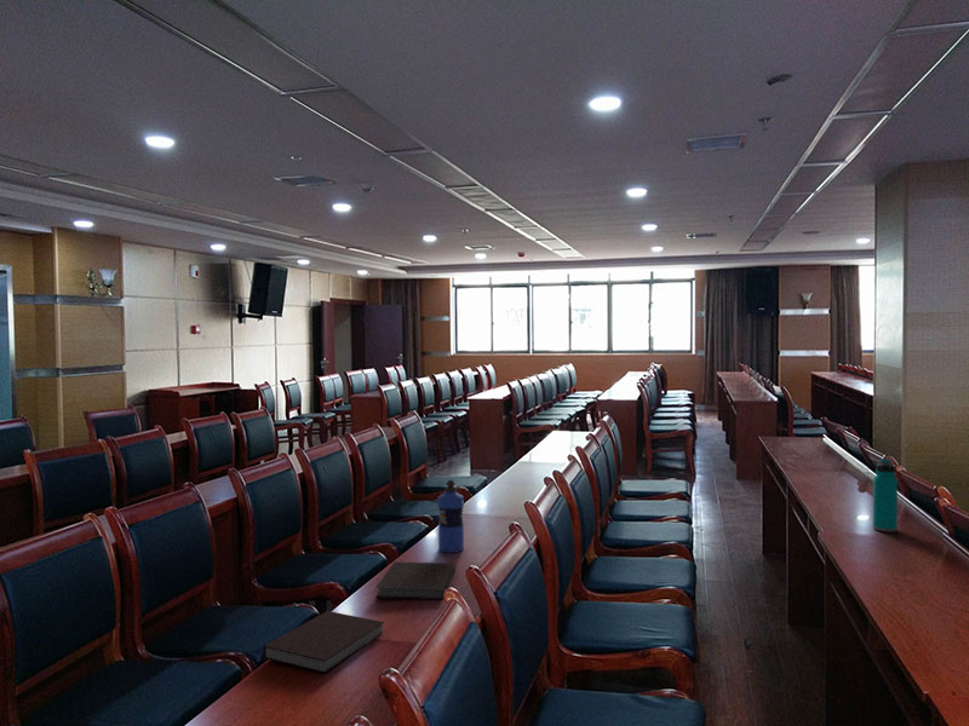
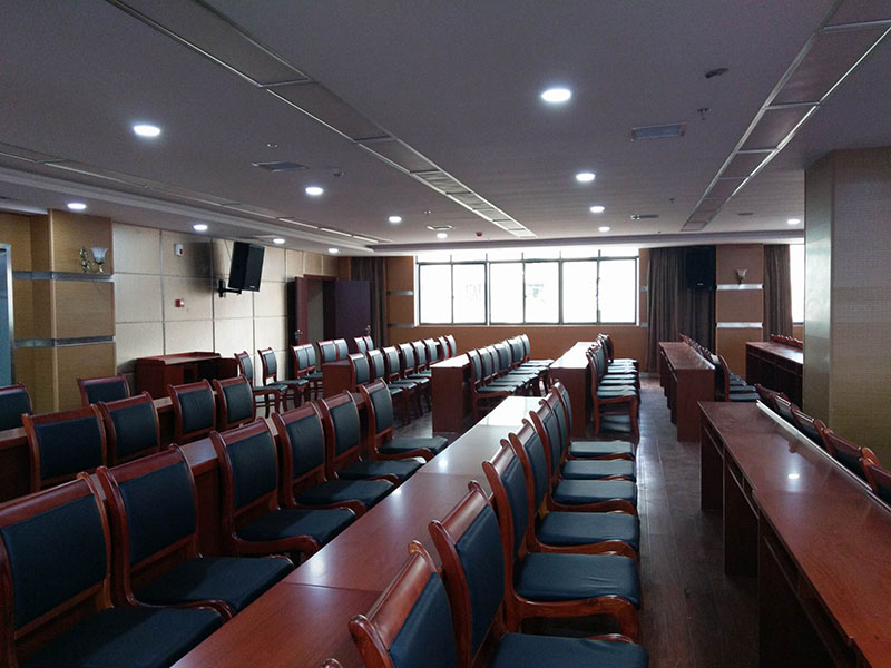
- water bottle (451, 514)
- notebook (326, 639)
- notebook (417, 580)
- water bottle (884, 494)
